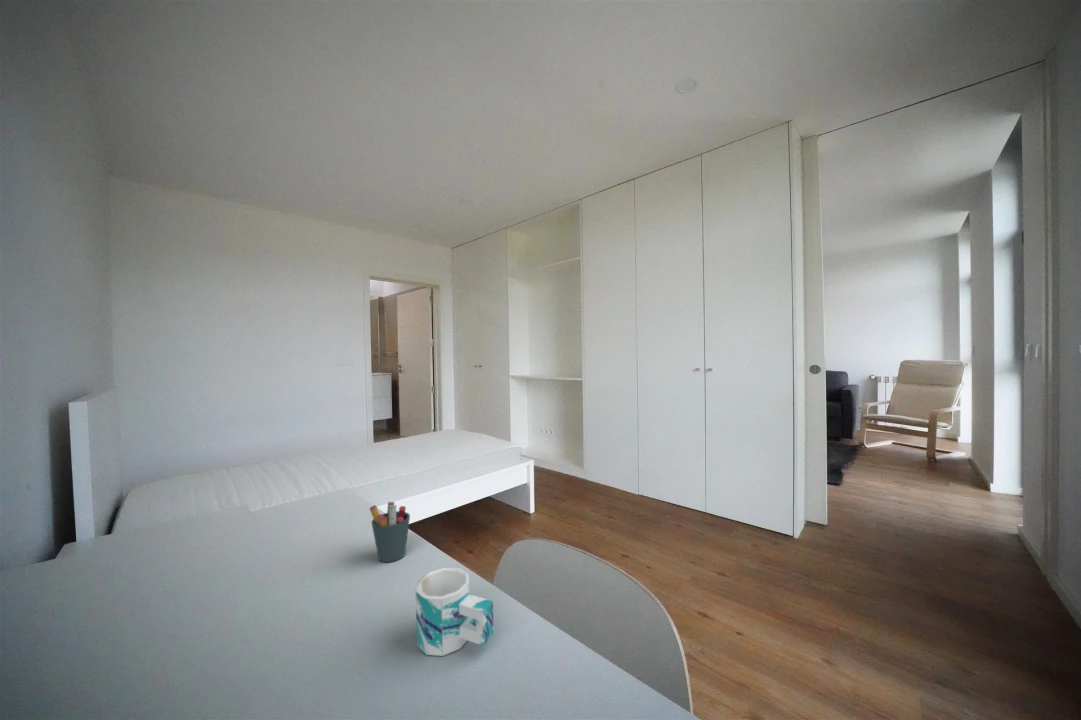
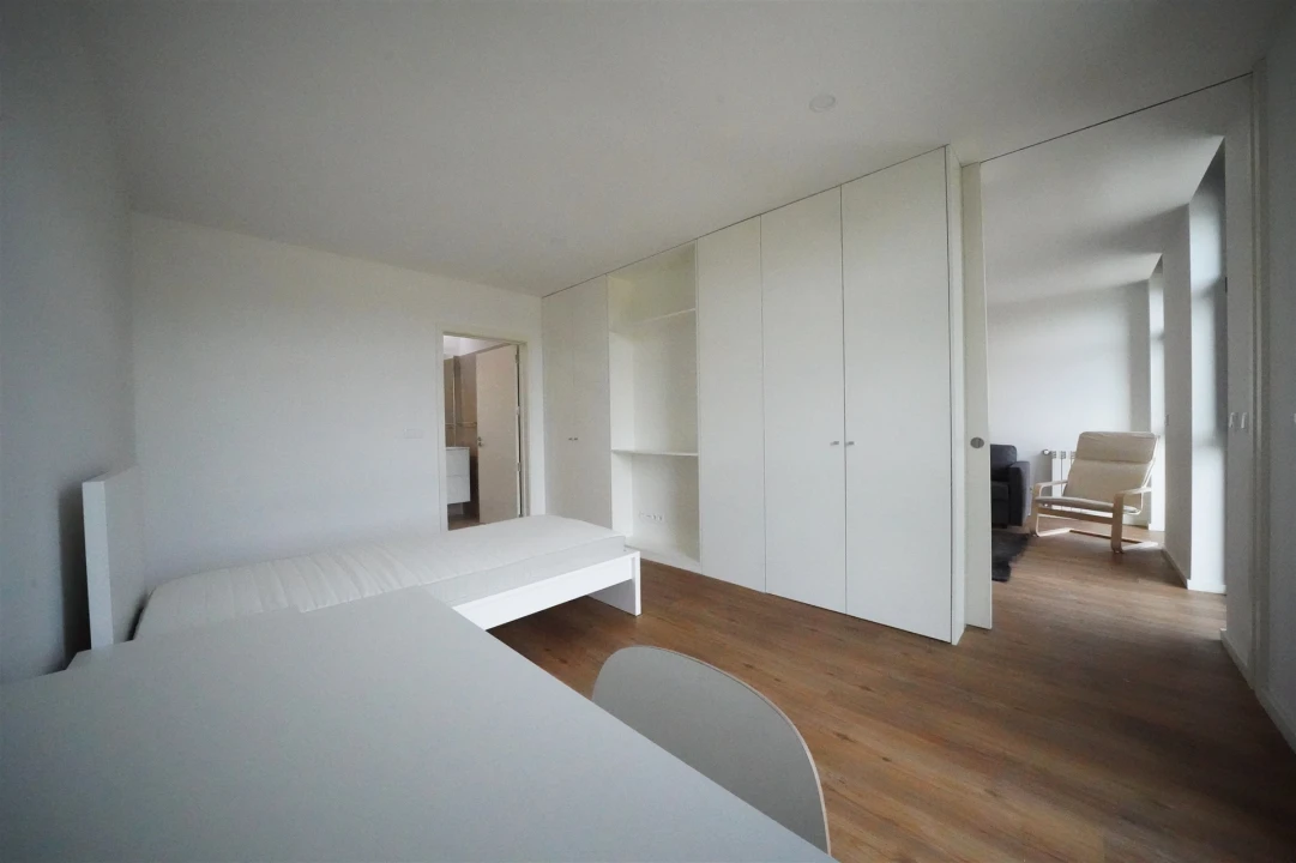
- pen holder (390, 527)
- mug (454, 611)
